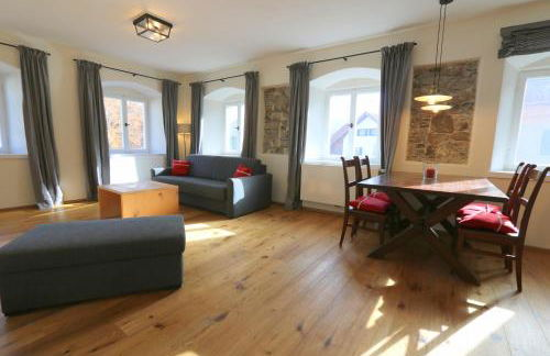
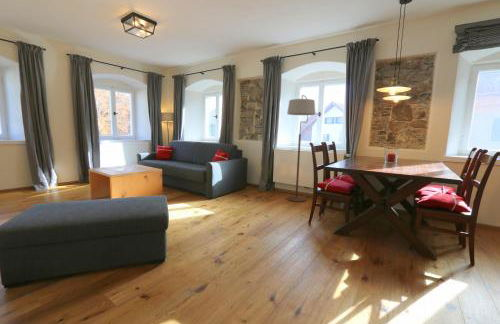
+ floor lamp (299, 148)
